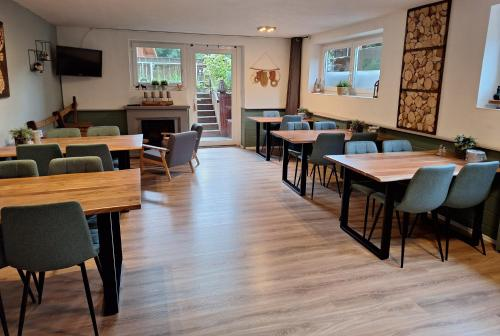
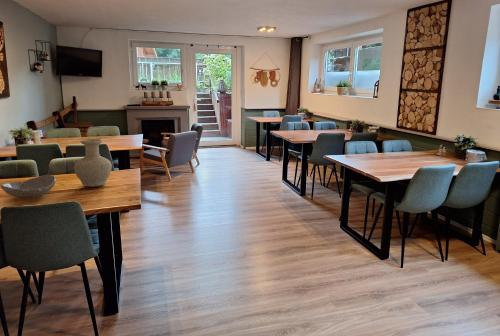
+ vase (93, 163)
+ bowl (29, 187)
